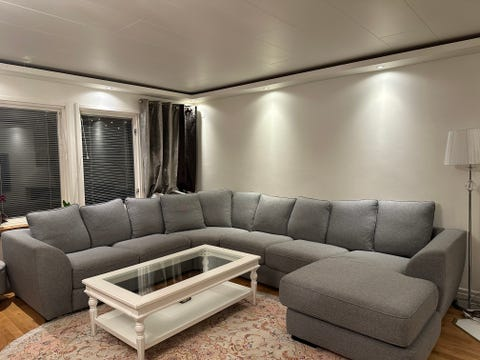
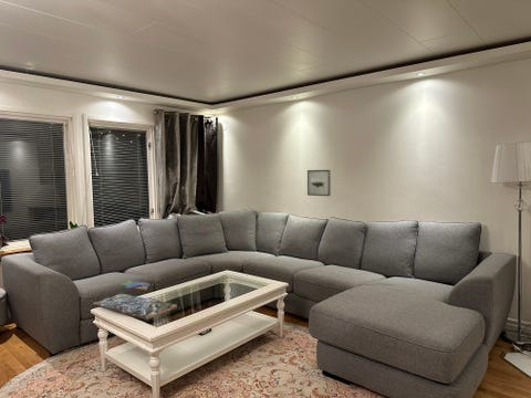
+ board game (133, 296)
+ wall art (319, 182)
